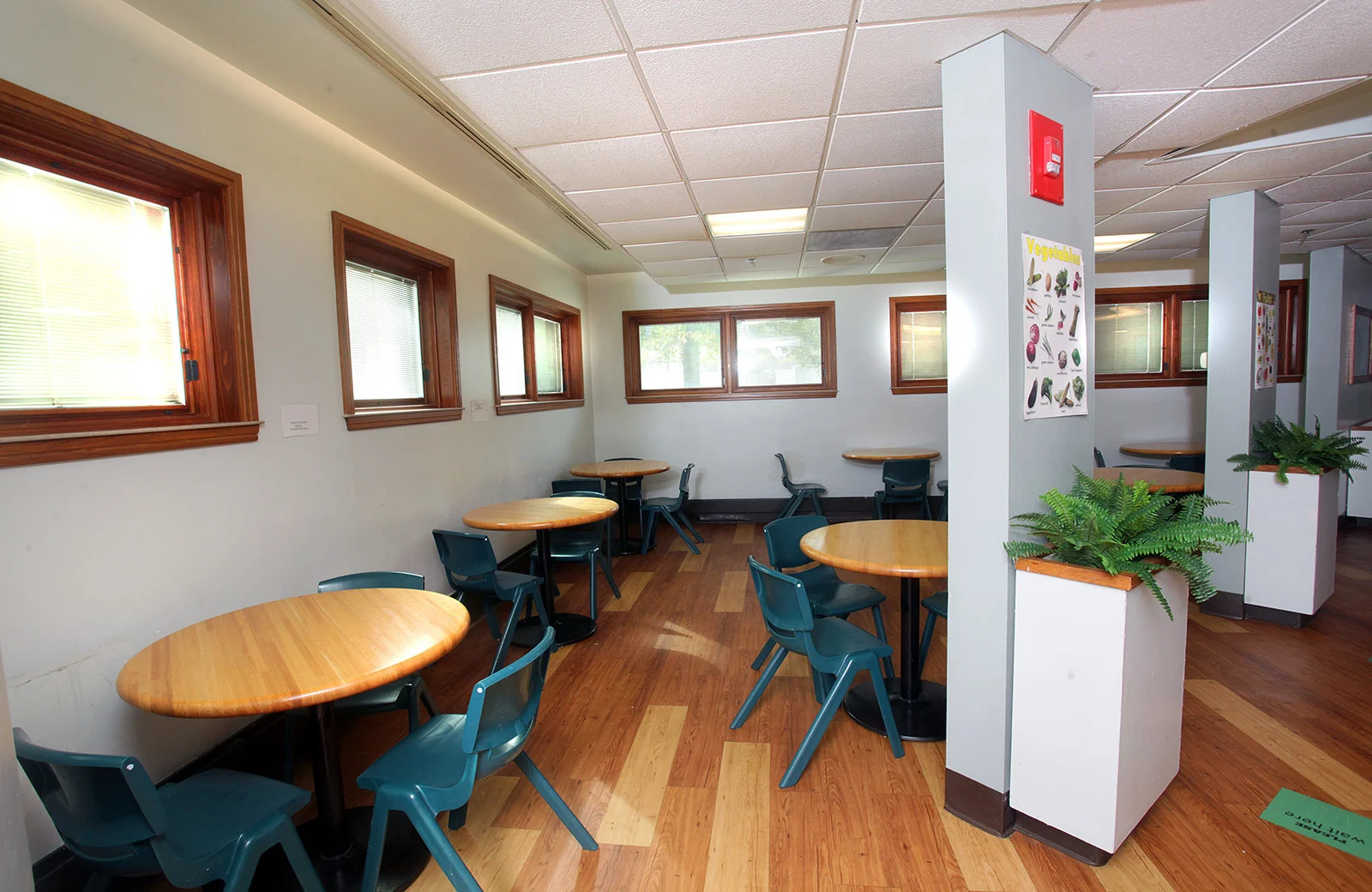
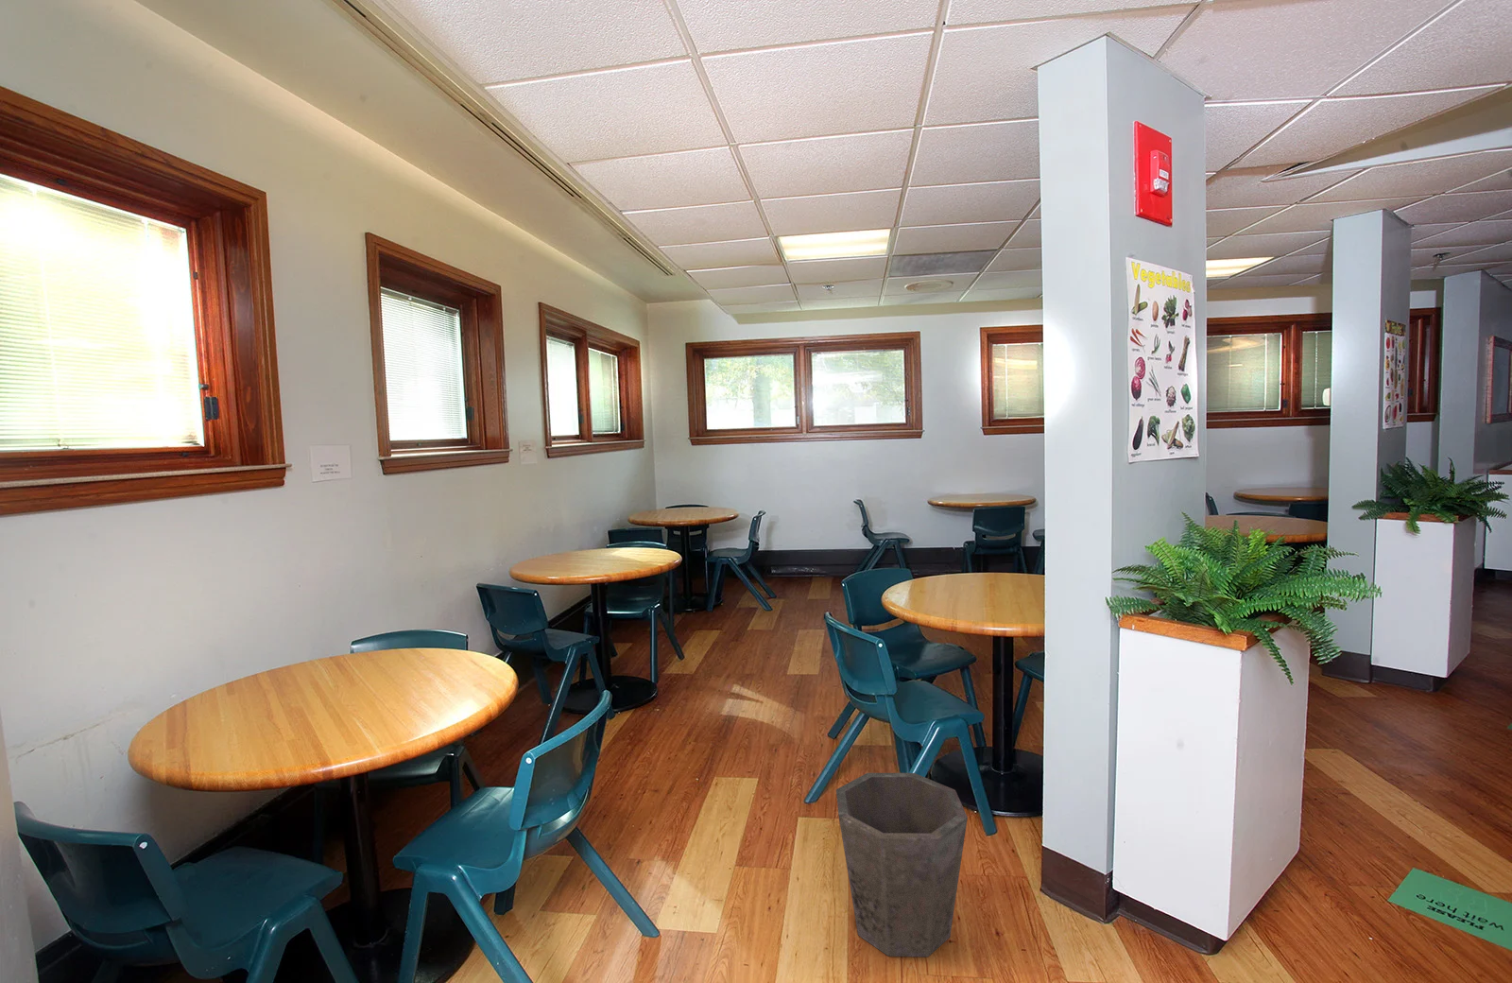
+ waste bin (899, 863)
